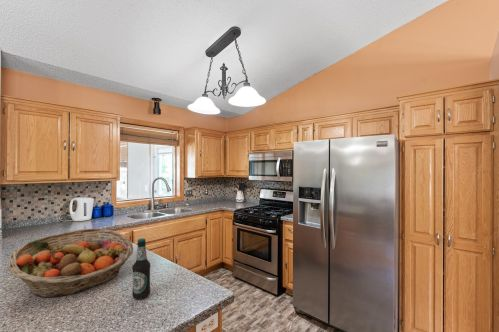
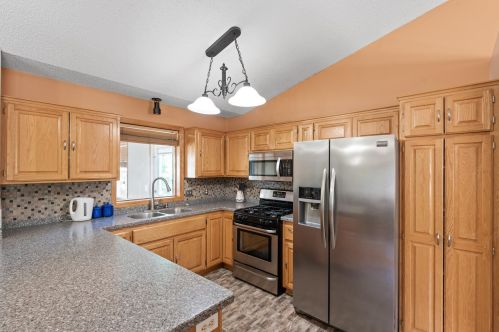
- fruit basket (78, 258)
- bottle (141, 267)
